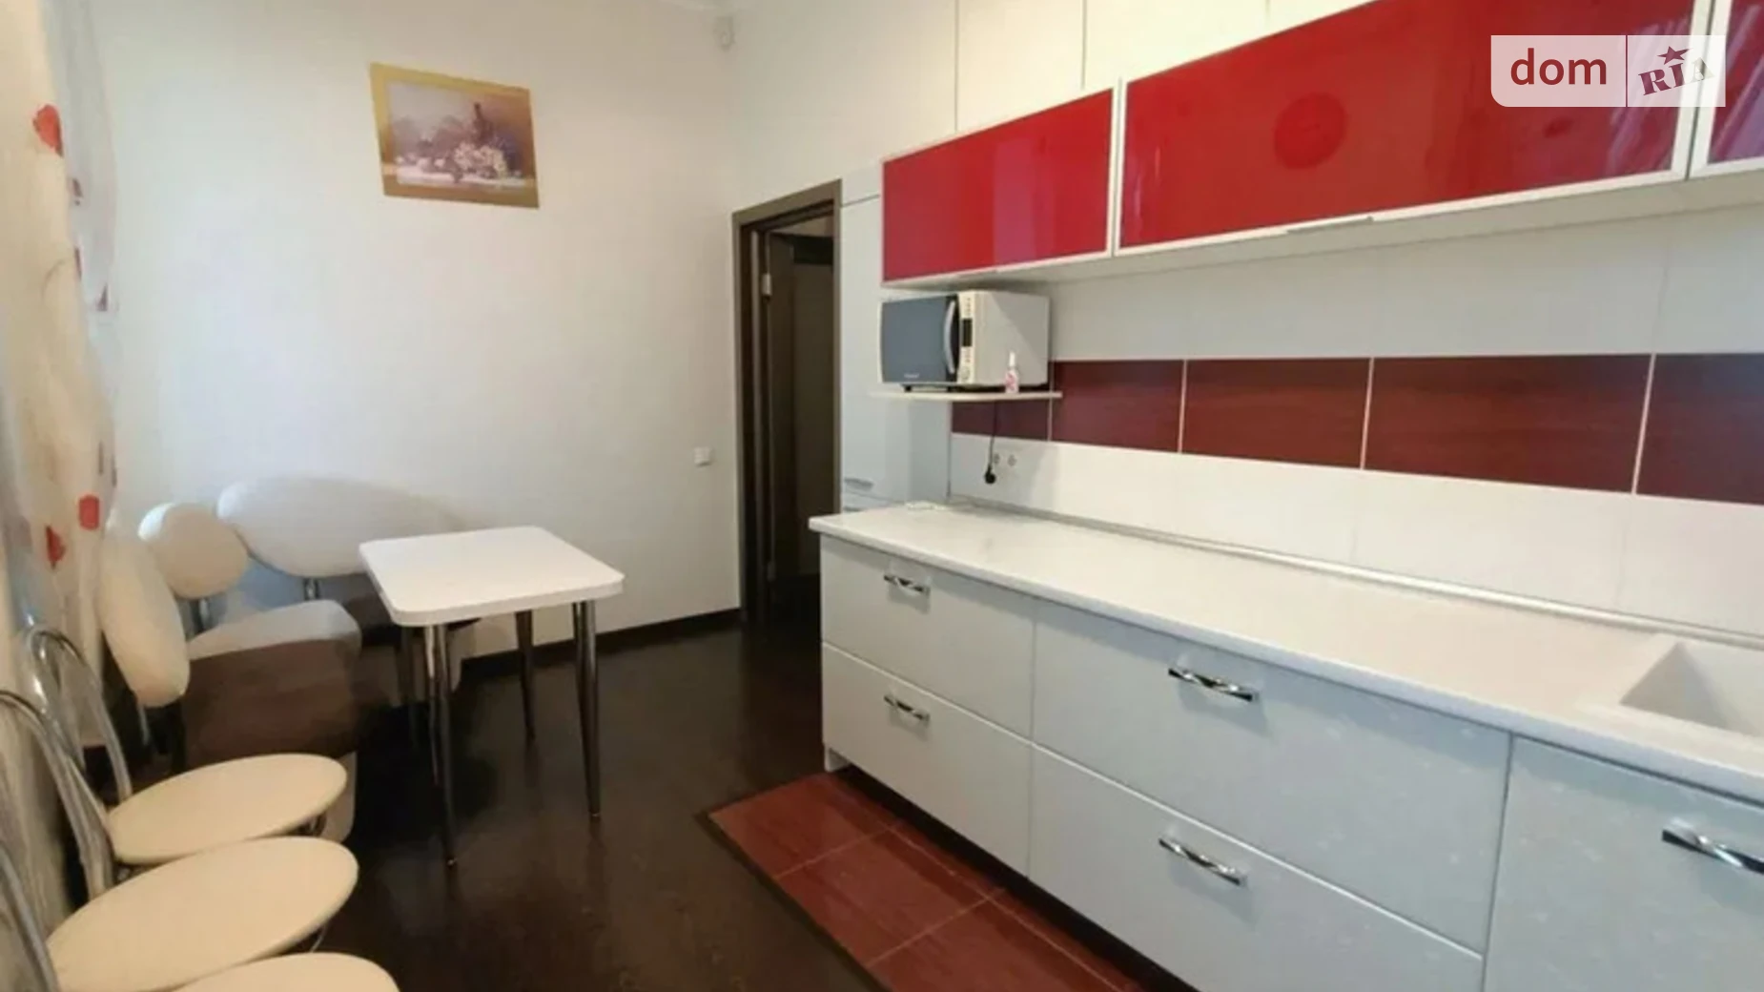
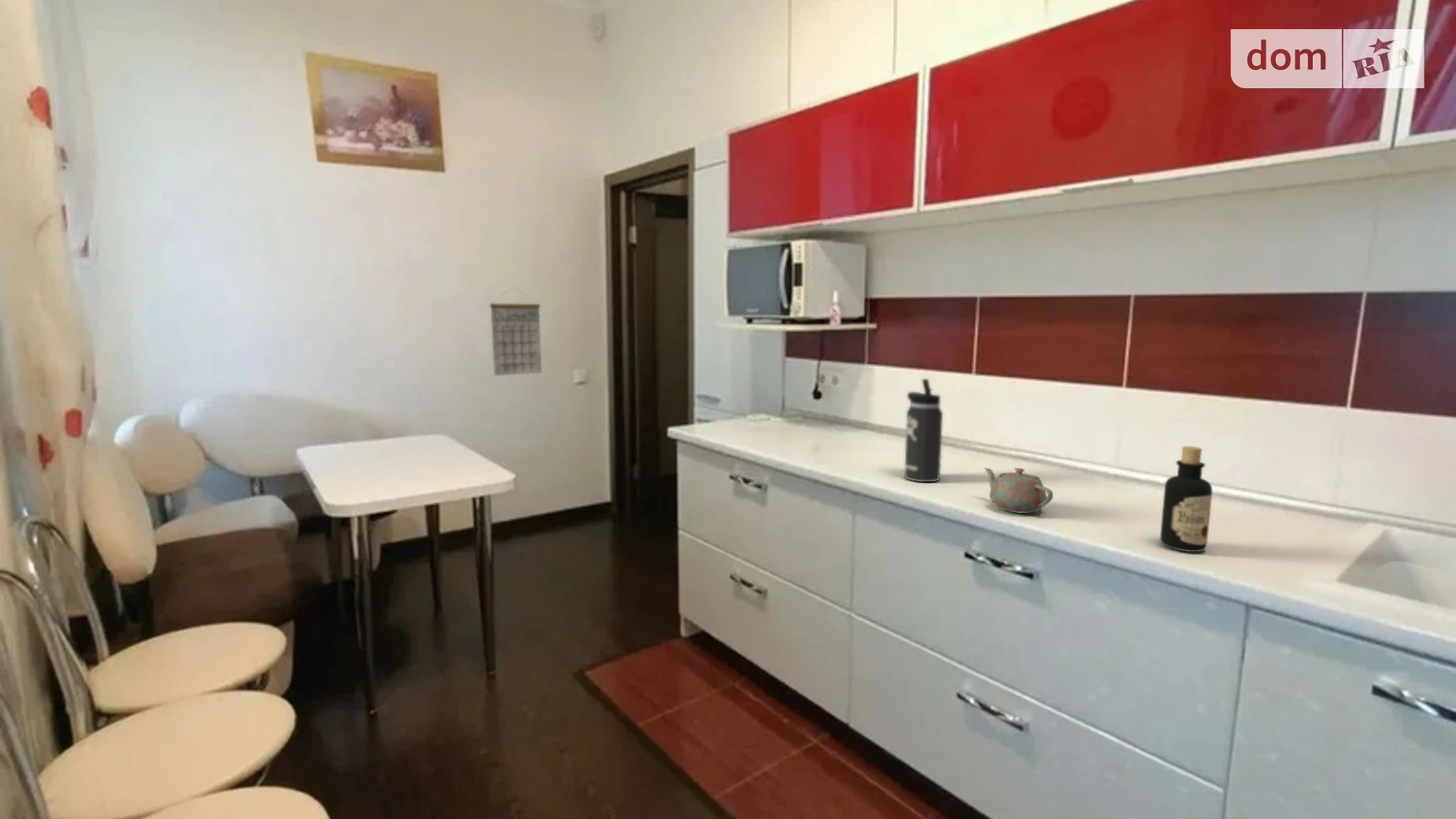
+ thermos bottle (921, 428)
+ calendar (516, 331)
+ teapot (1016, 487)
+ bottle (1187, 497)
